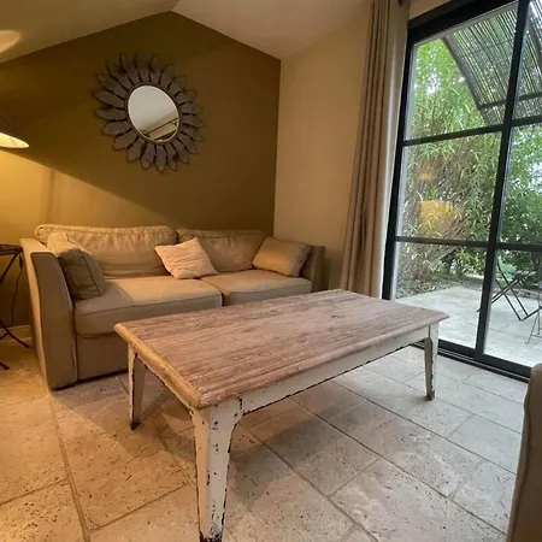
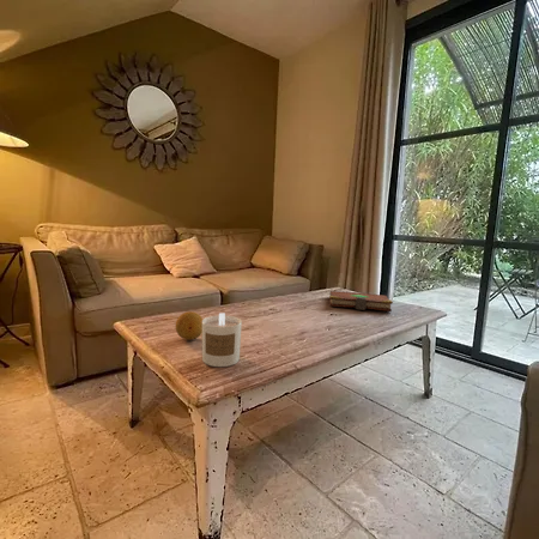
+ candle (220, 335)
+ book (358, 298)
+ fruit (189, 325)
